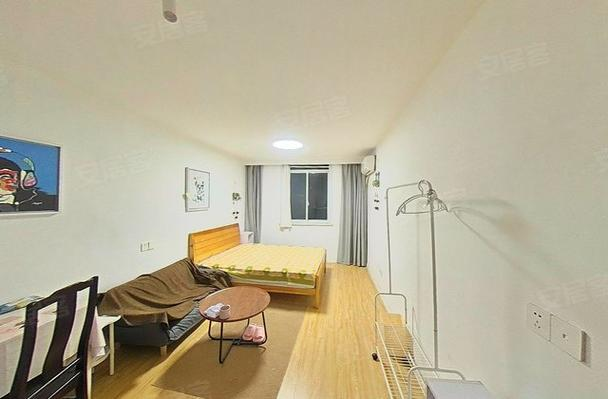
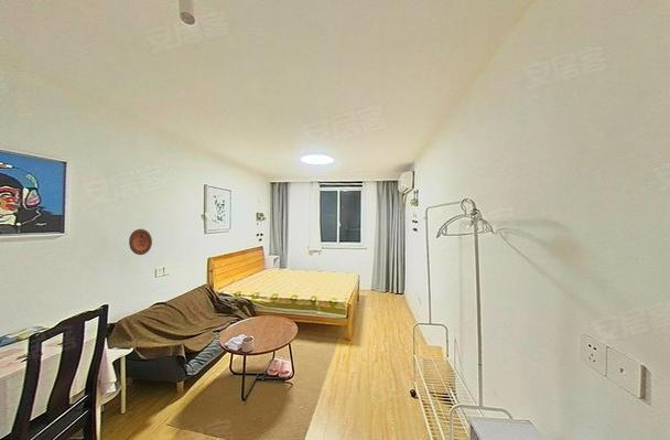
+ decorative plate (140, 242)
